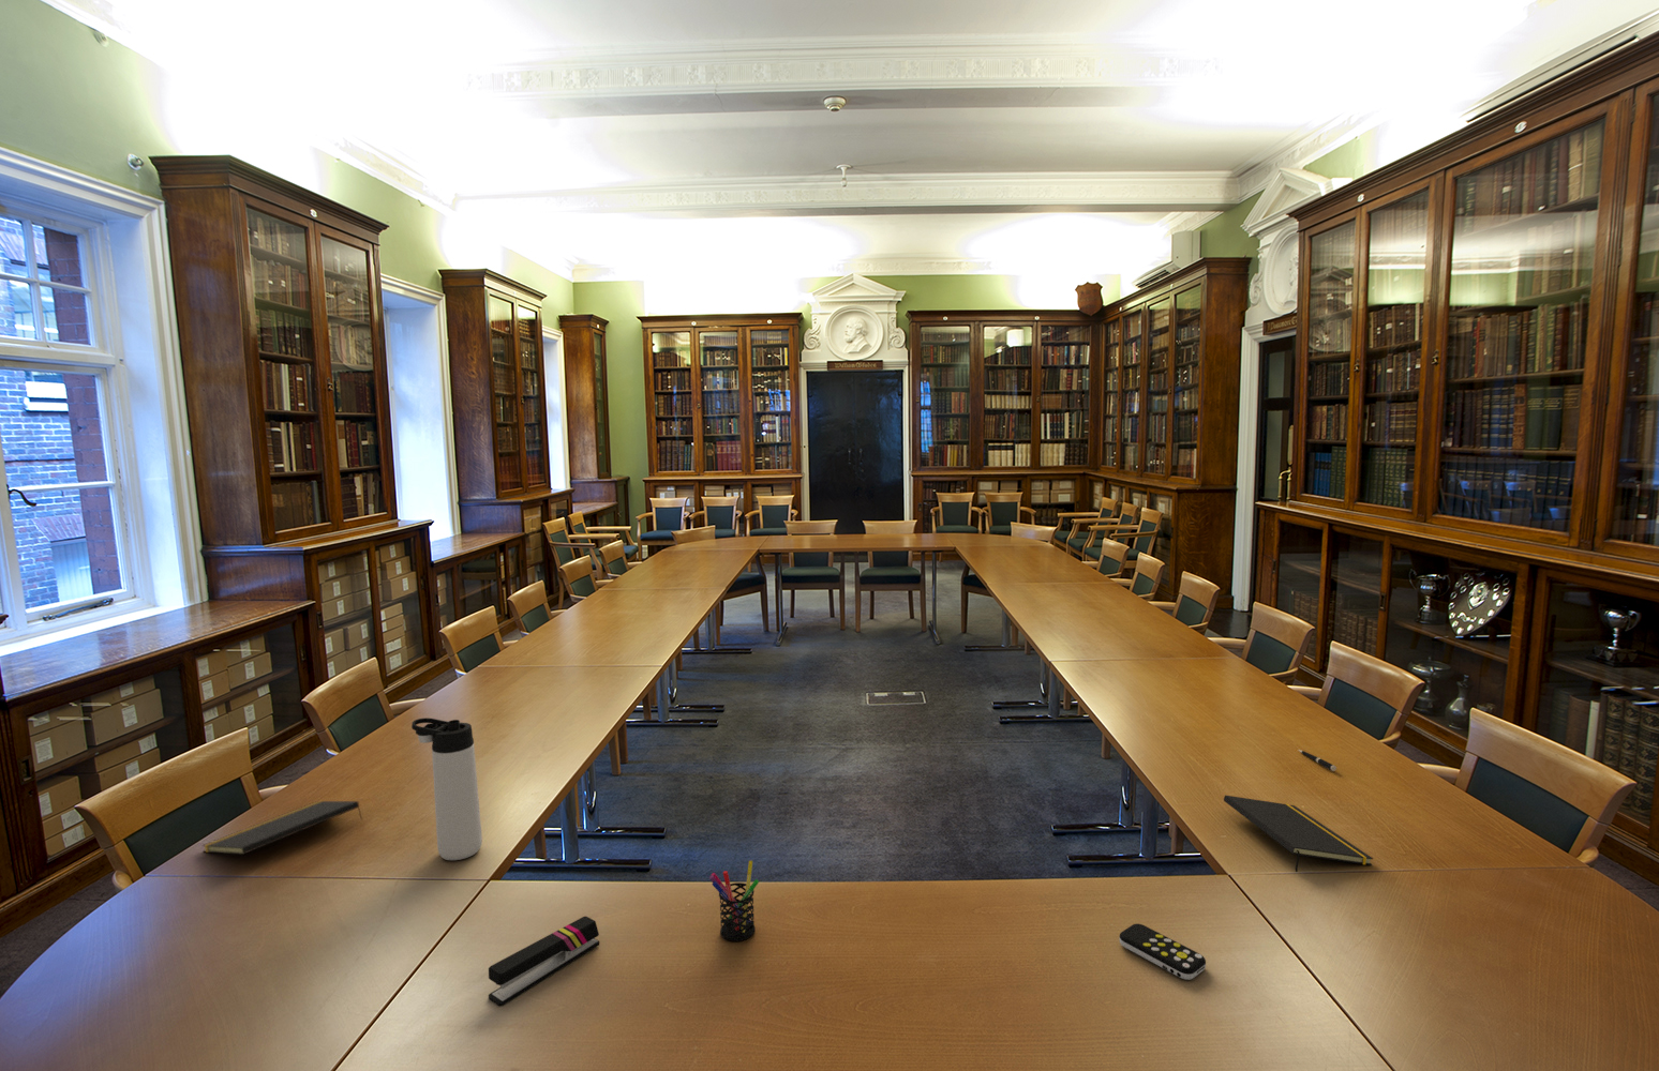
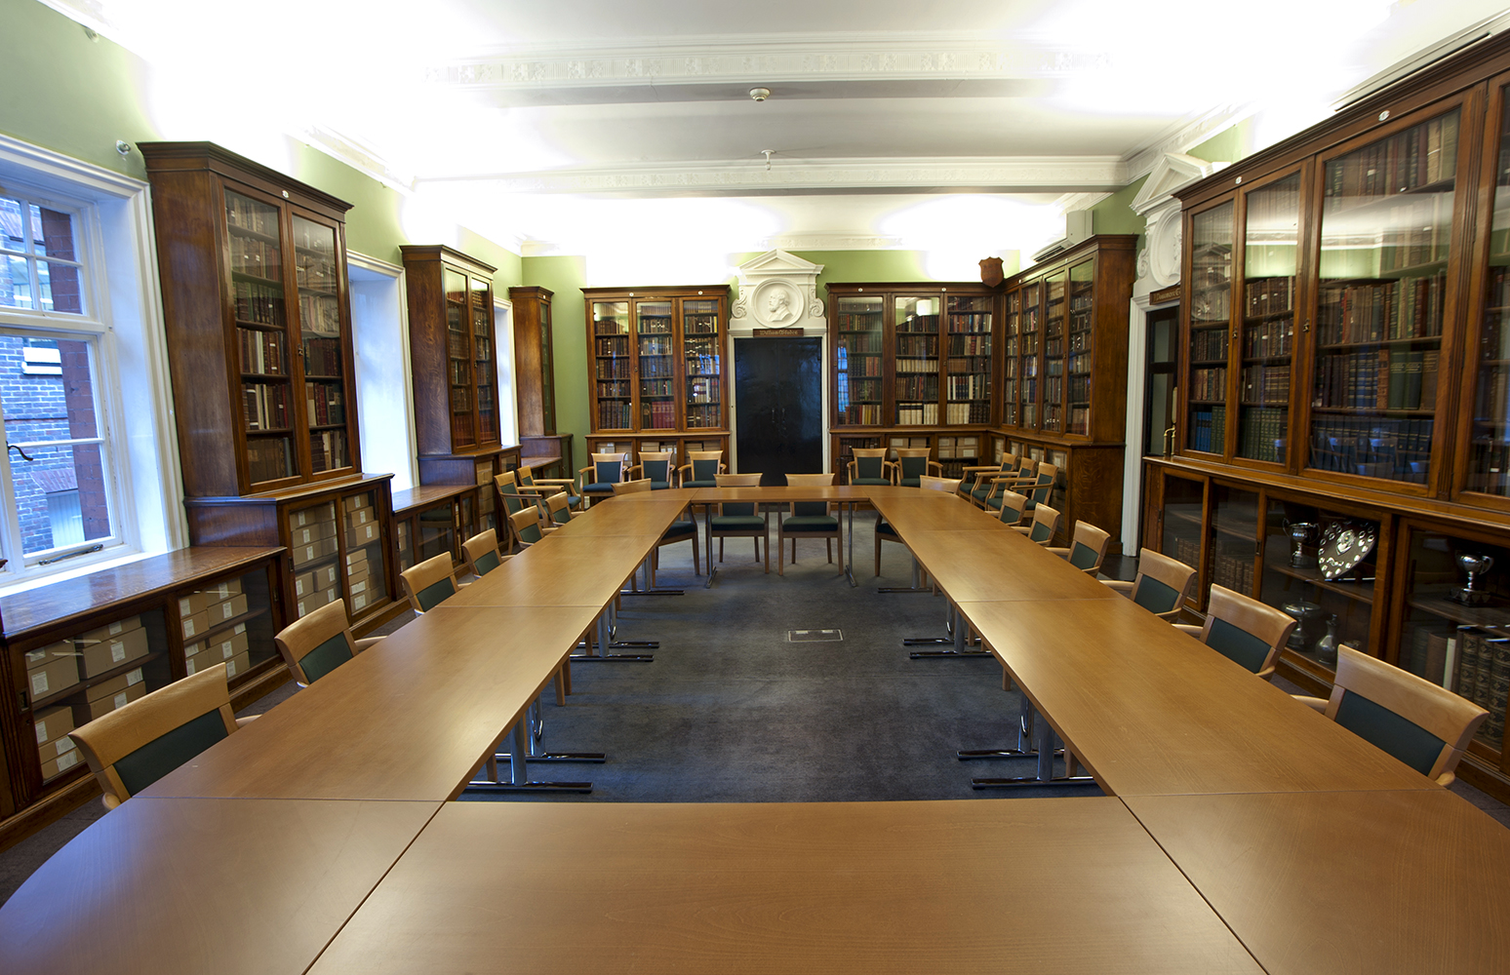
- pen holder (739, 899)
- remote control (1161, 950)
- notepad (283, 824)
- pen (1314, 757)
- thermos bottle (447, 786)
- stapler (545, 954)
- notepad (1294, 828)
